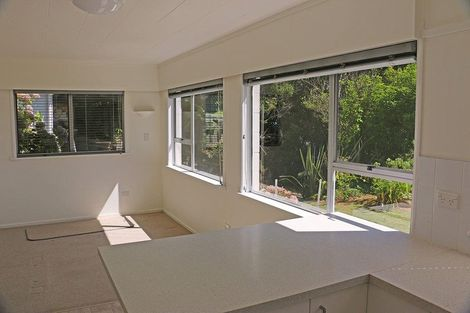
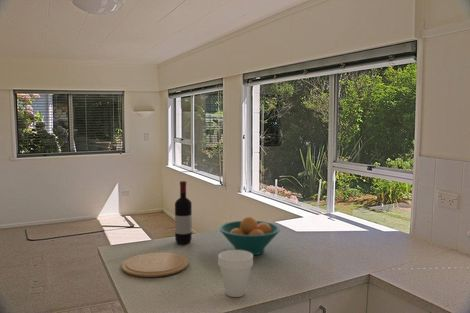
+ plate (155, 263)
+ wine bottle (183, 212)
+ fruit bowl (249, 234)
+ cup (235, 274)
